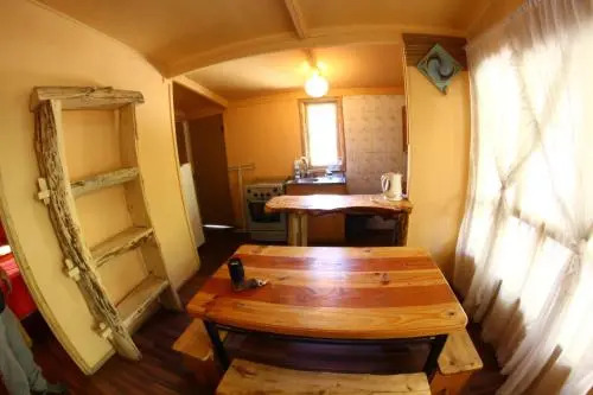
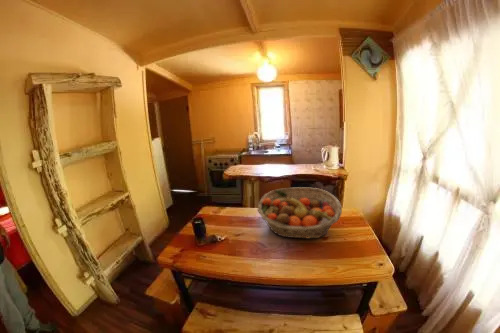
+ fruit basket (297, 211)
